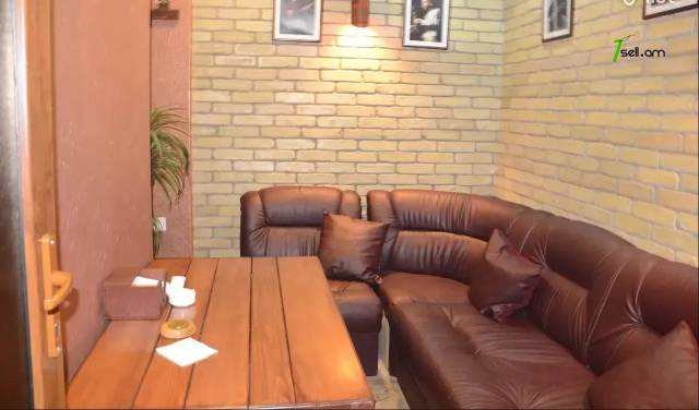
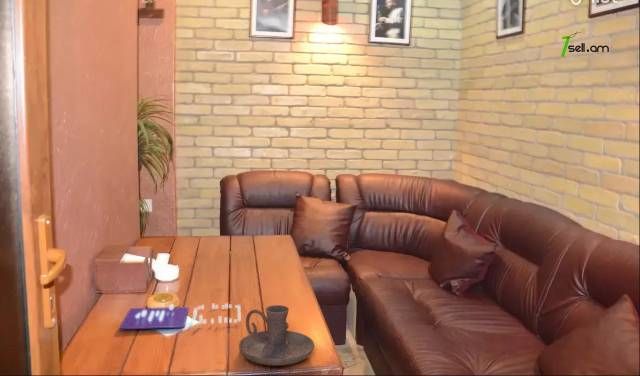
+ candle holder (271, 330)
+ board game (183, 311)
